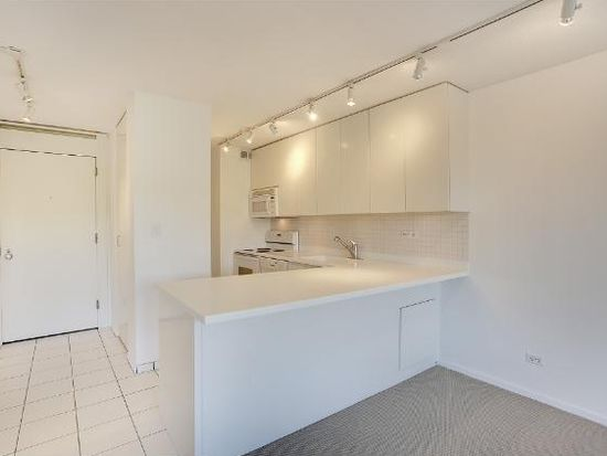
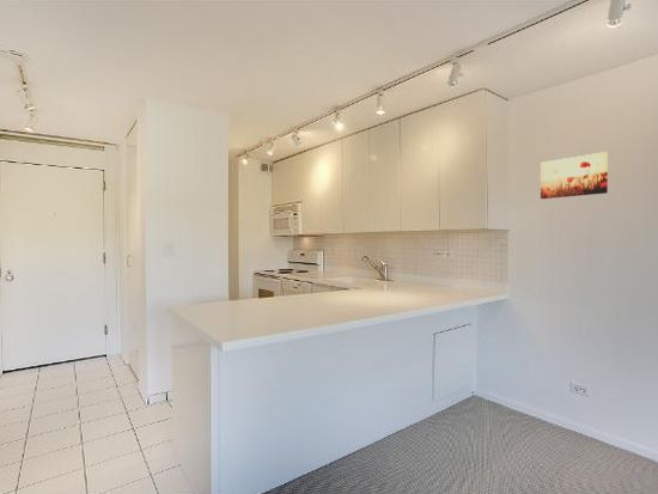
+ wall art (572, 176)
